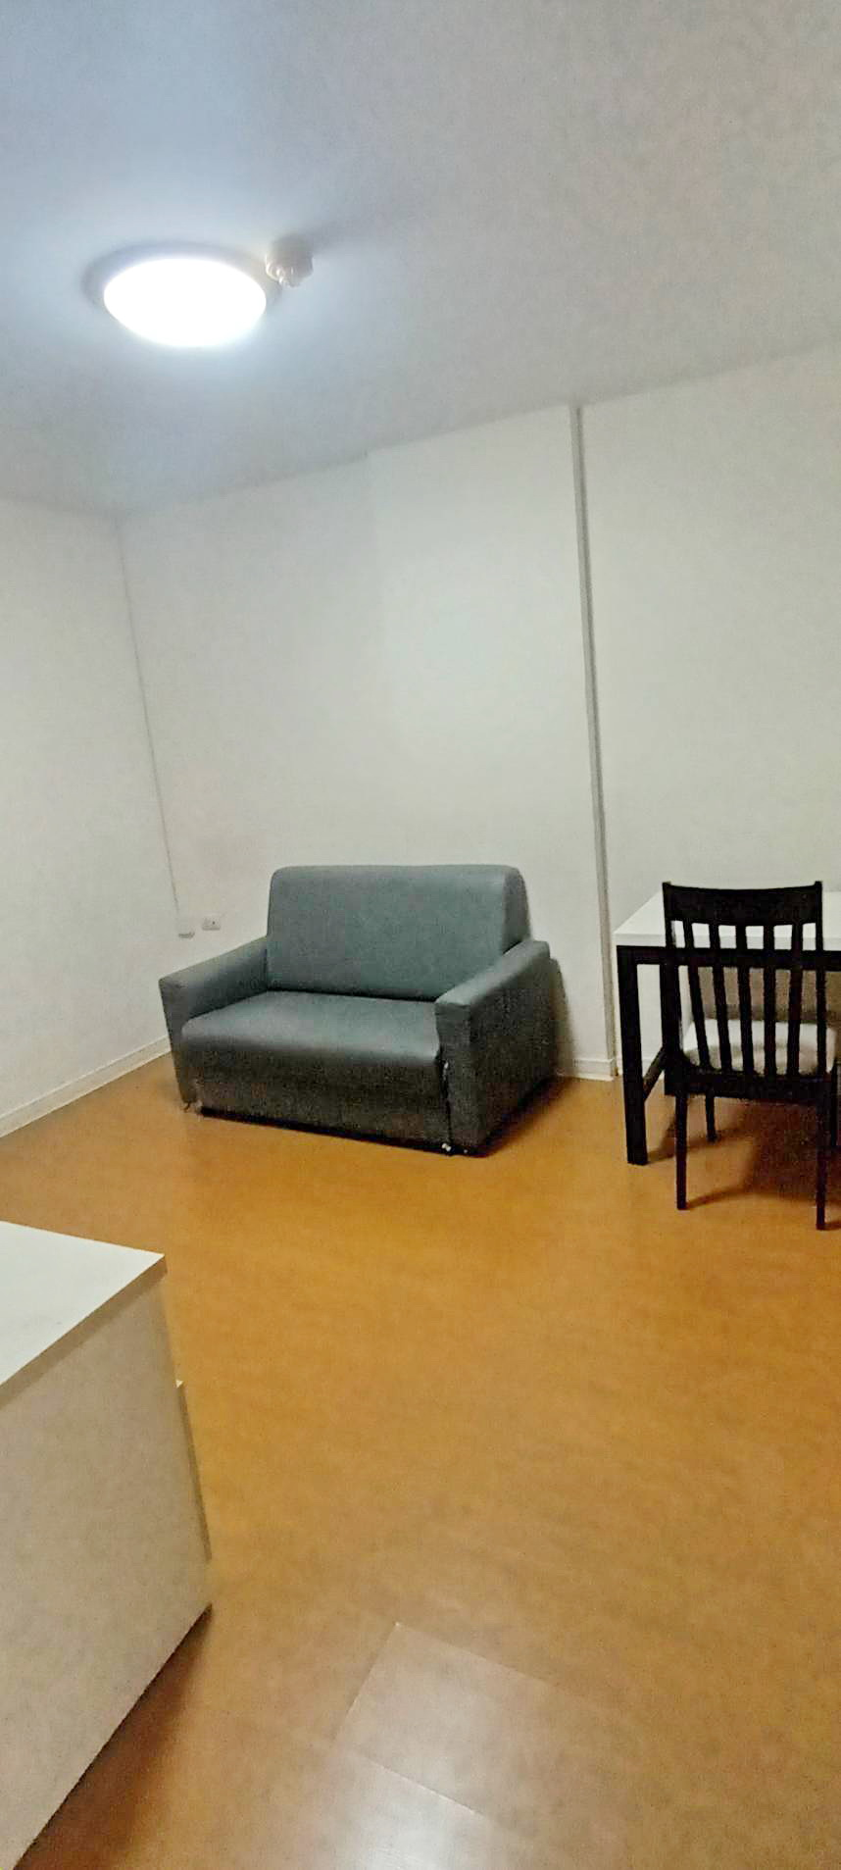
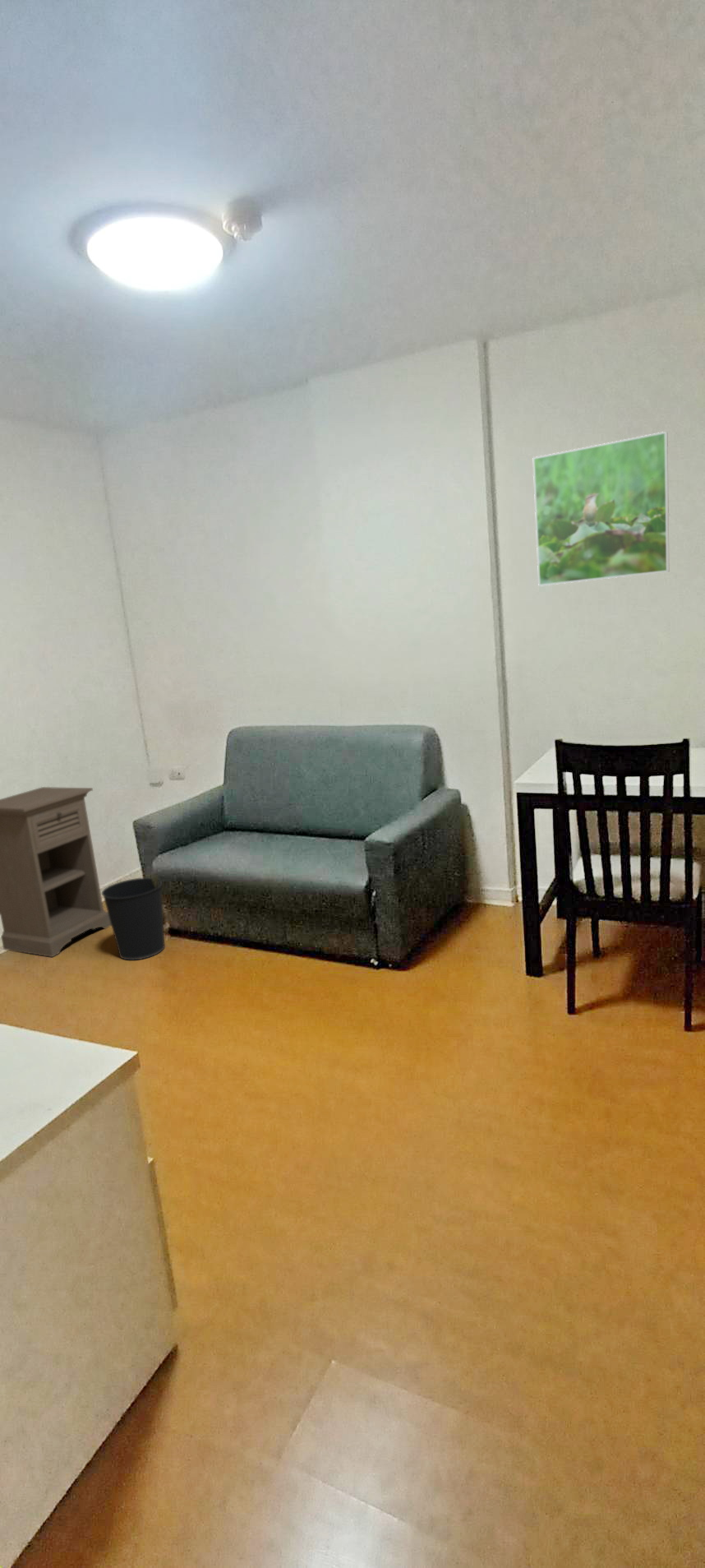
+ nightstand (47, 868)
+ wastebasket (136, 918)
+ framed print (599, 513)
